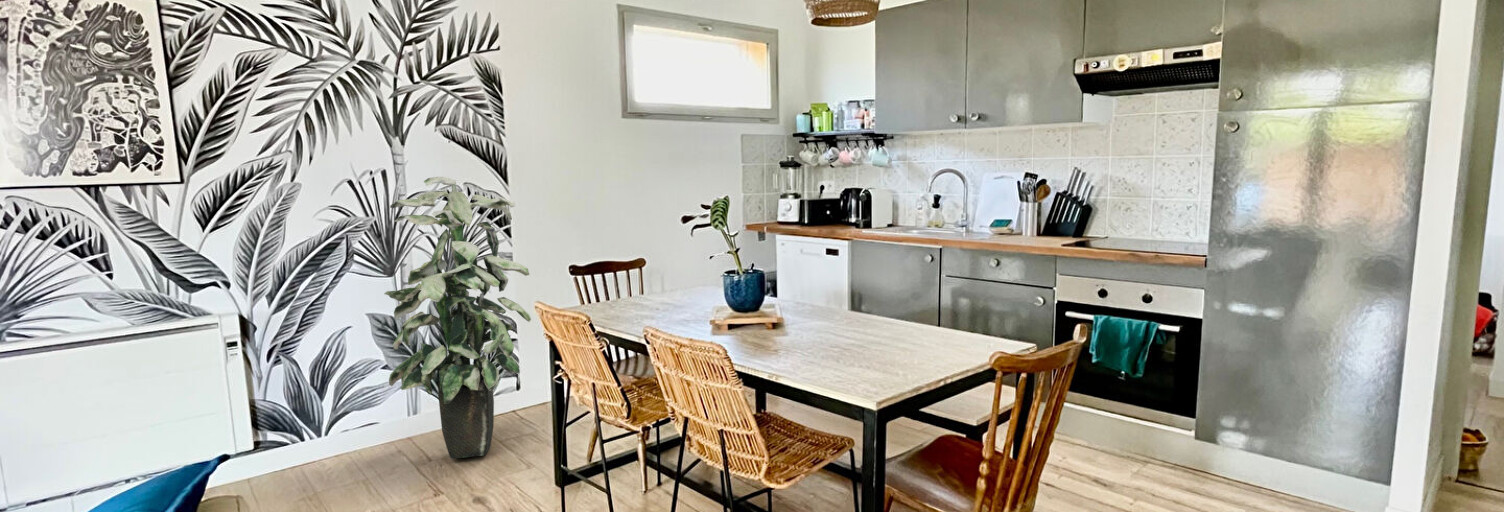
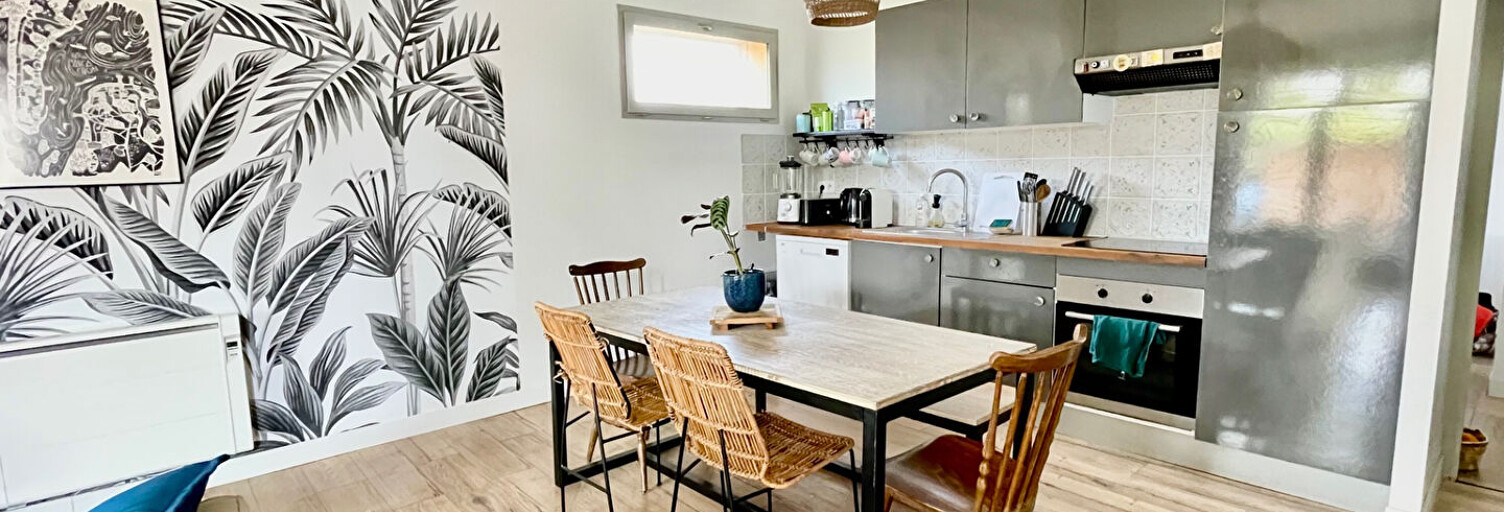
- indoor plant (455, 316)
